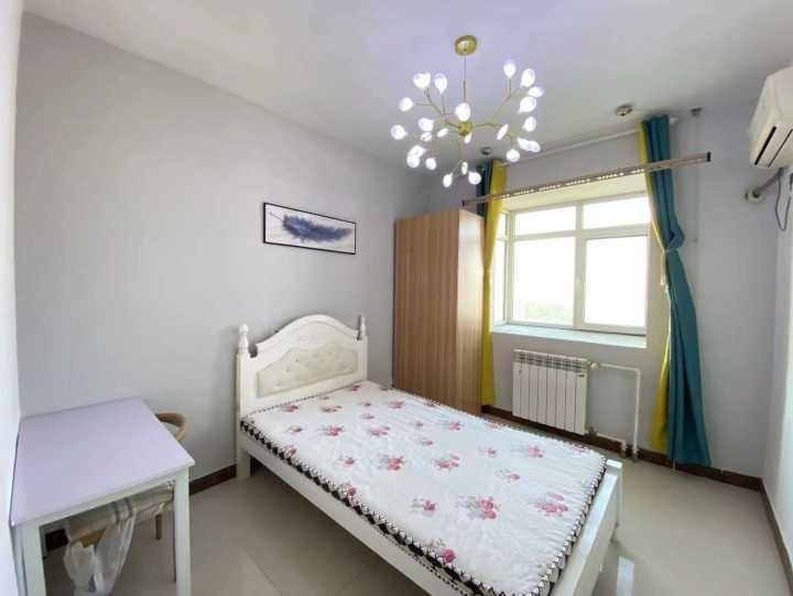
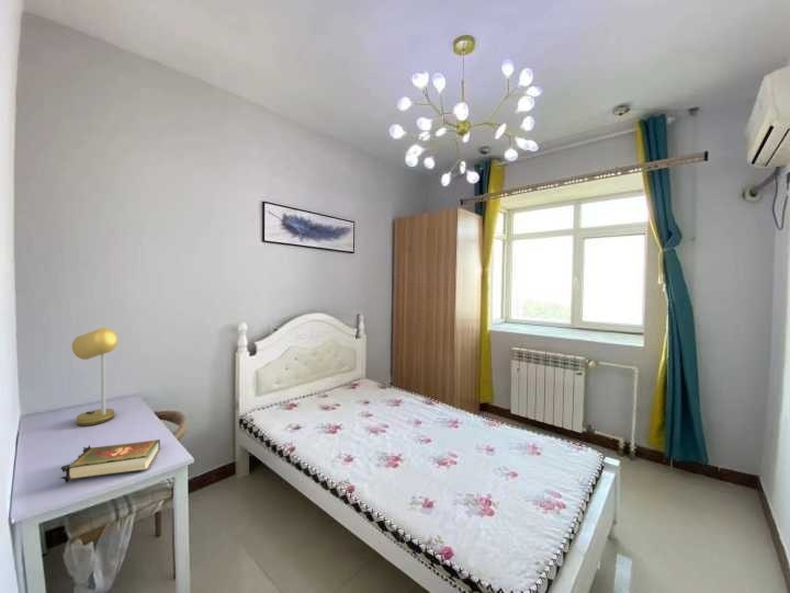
+ desk lamp (101, 374)
+ book (113, 457)
